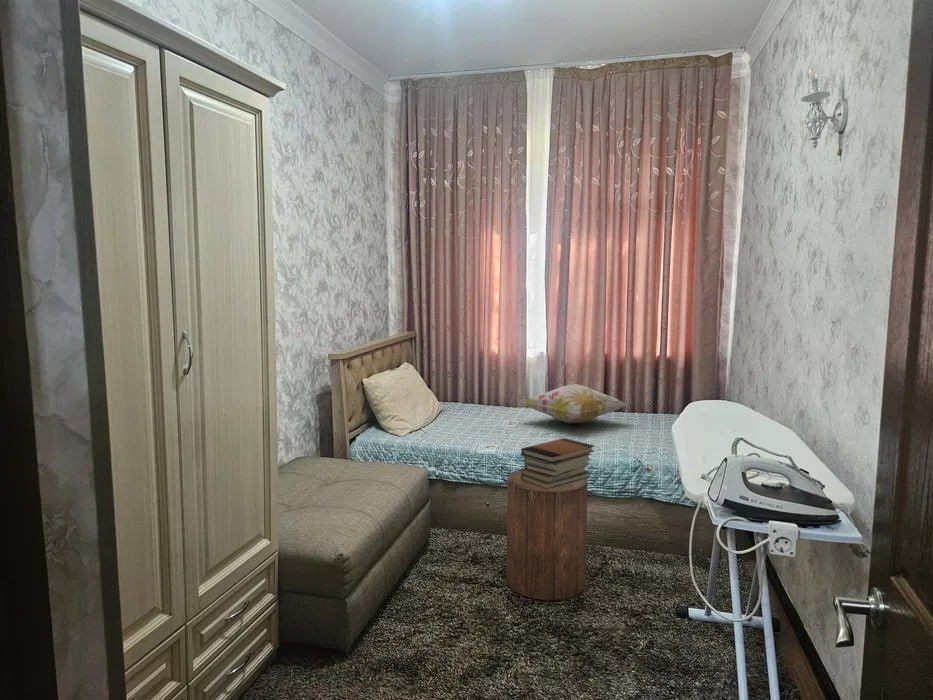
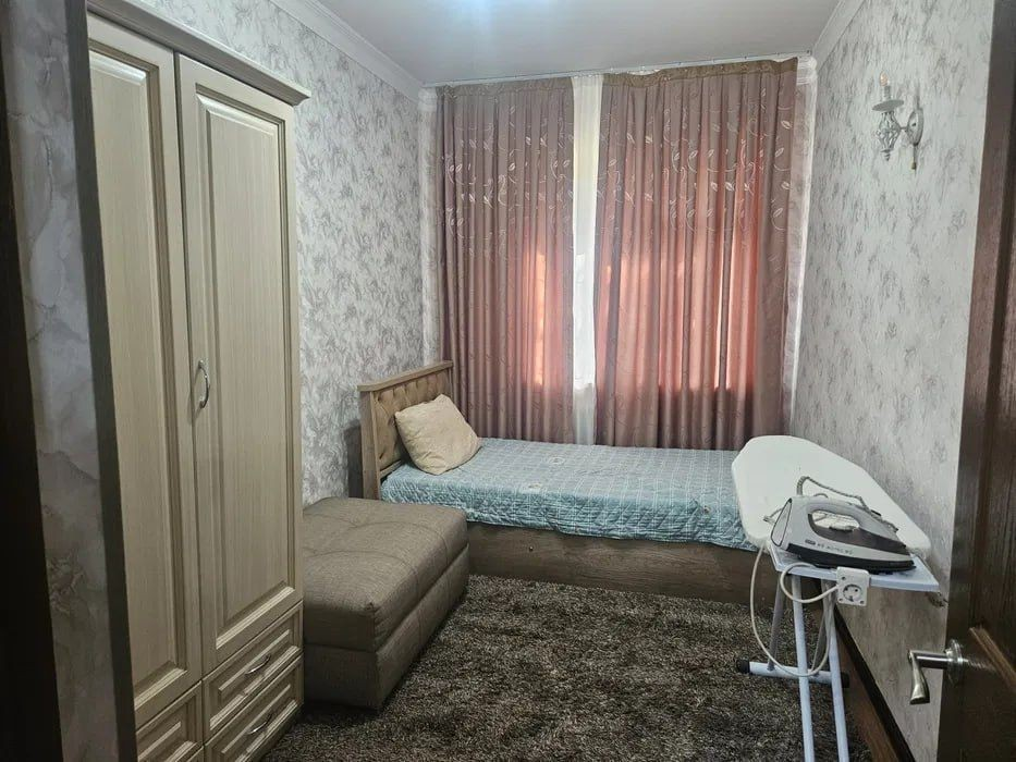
- stool (546, 530)
- book stack (557, 462)
- decorative pillow (573, 403)
